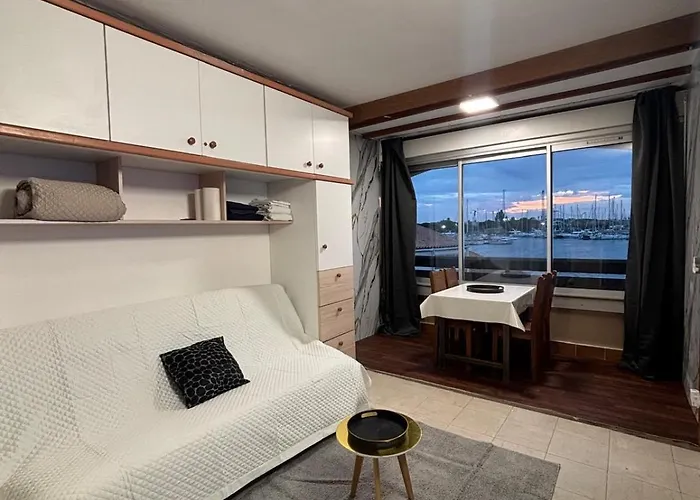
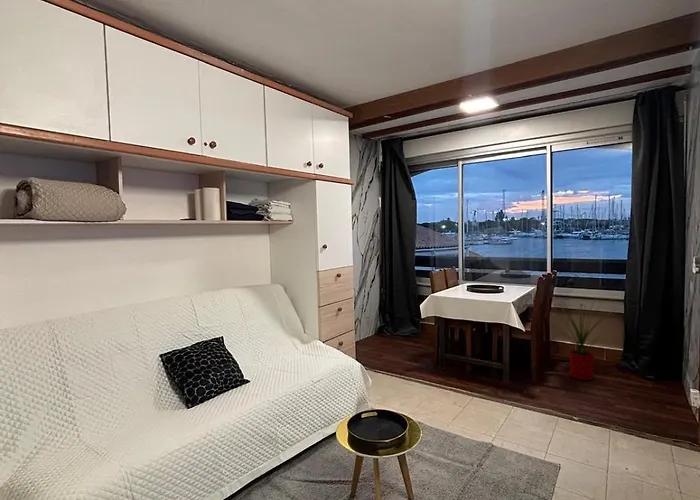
+ house plant (581, 337)
